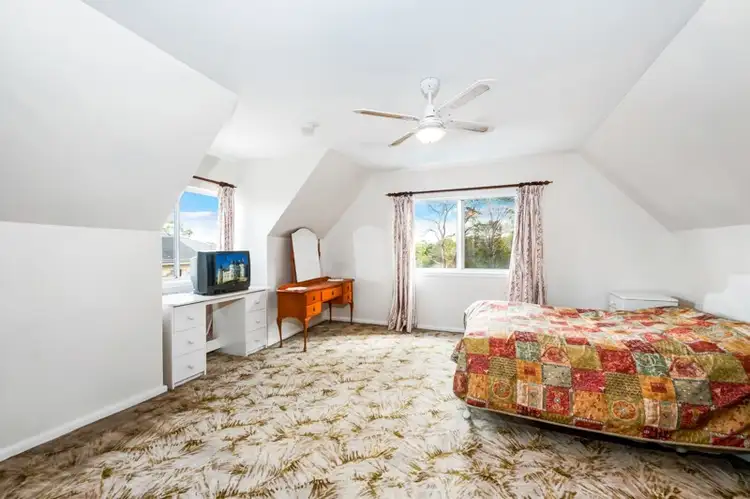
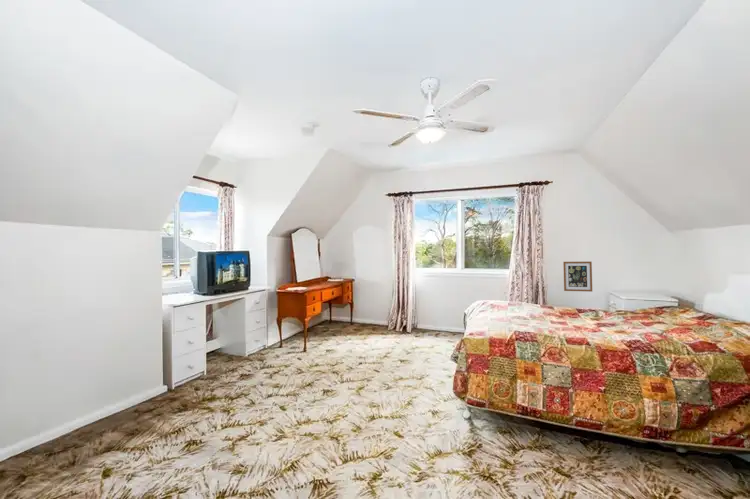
+ wall art (577, 276)
